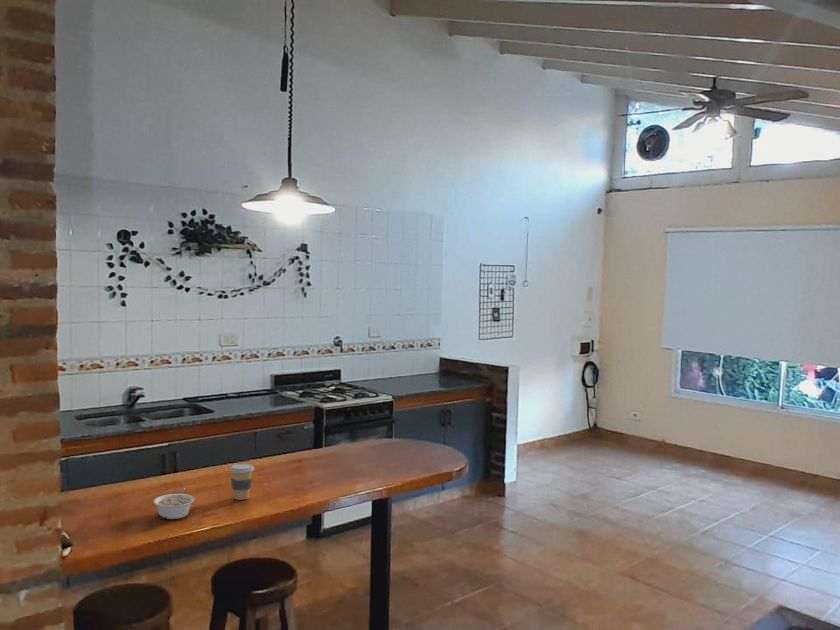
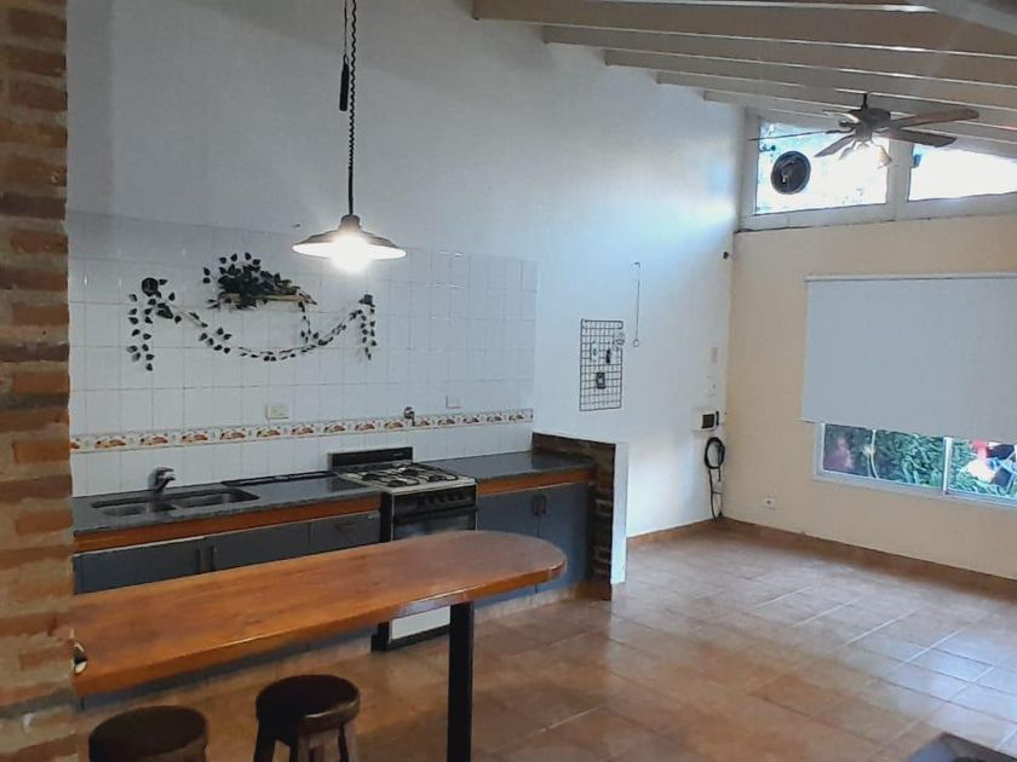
- legume (173, 505)
- coffee cup (241, 481)
